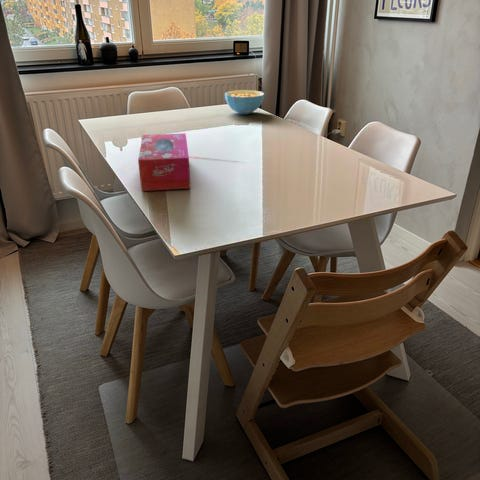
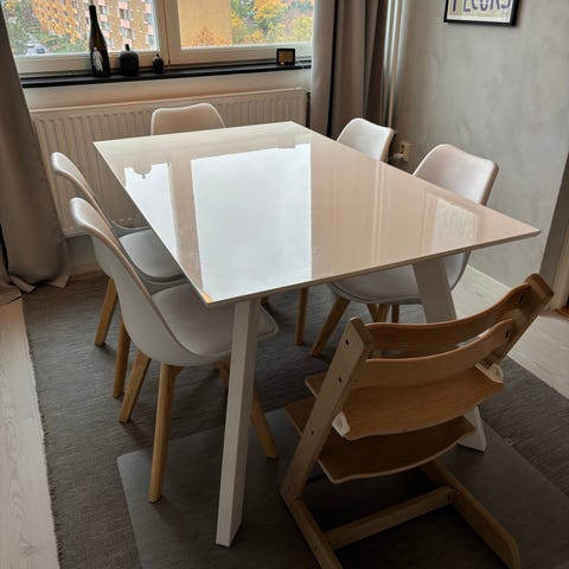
- cereal bowl (244, 103)
- tissue box (165, 160)
